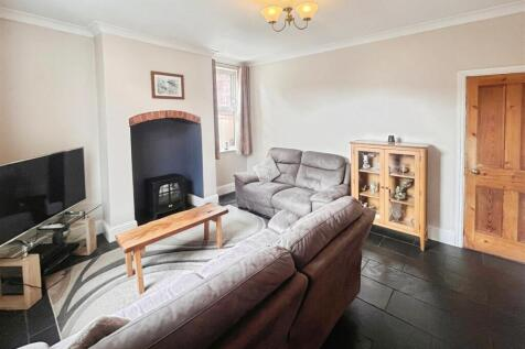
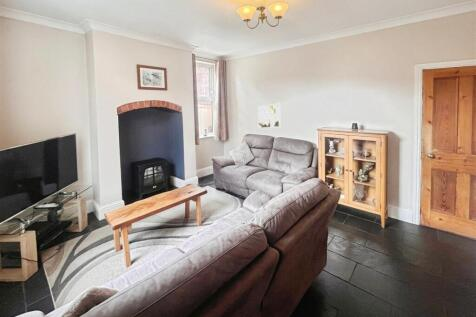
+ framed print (268, 116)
